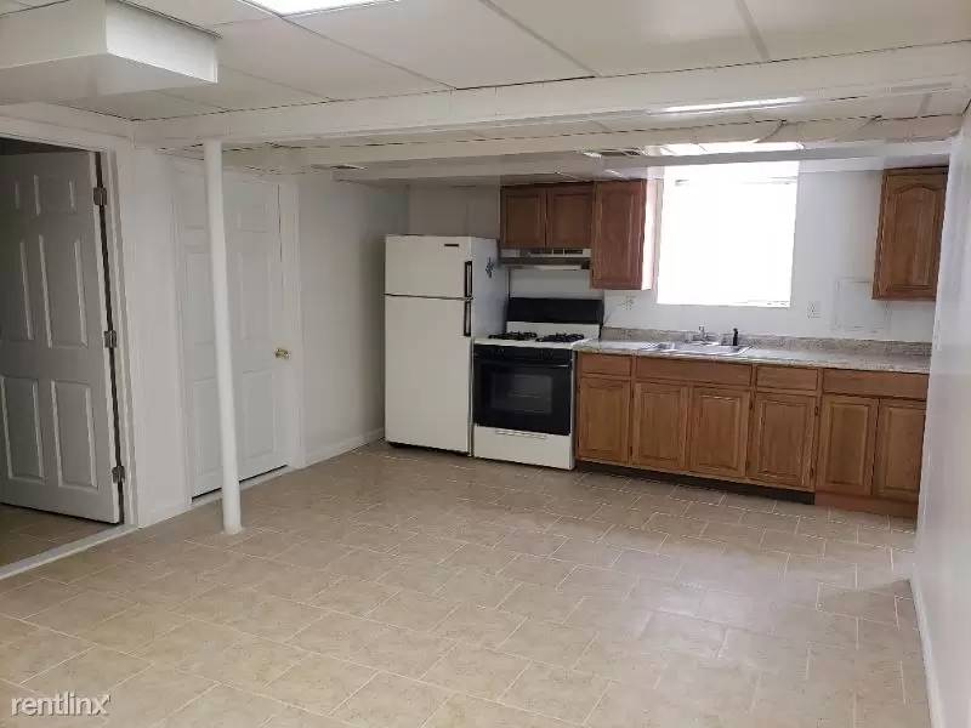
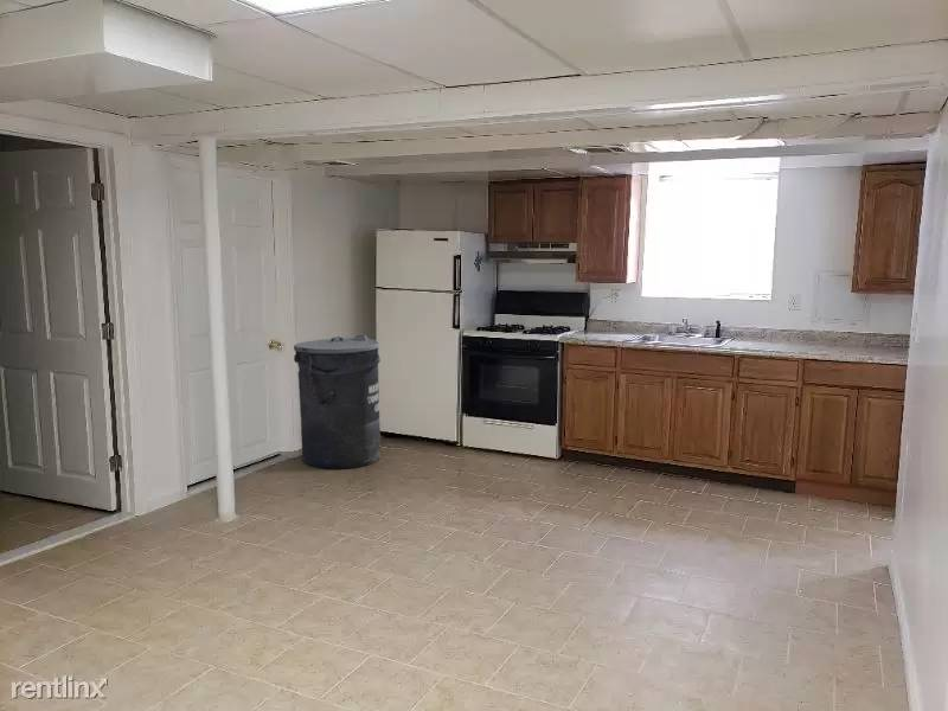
+ trash can (338, 398)
